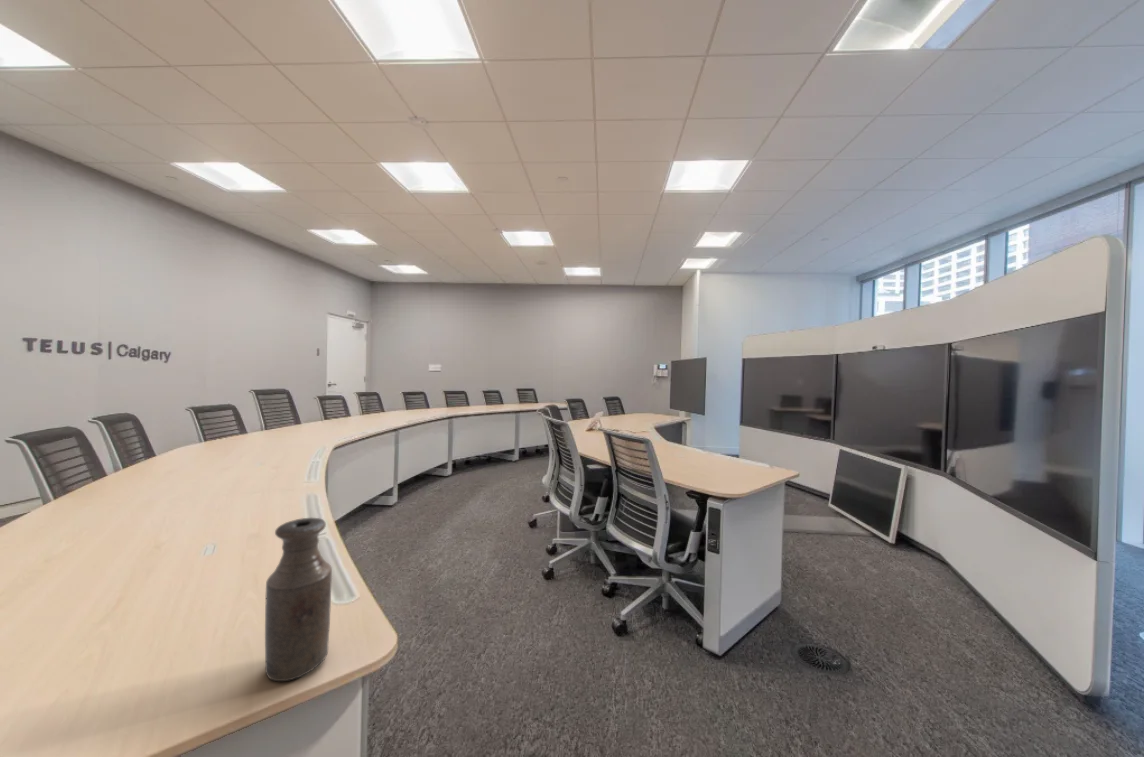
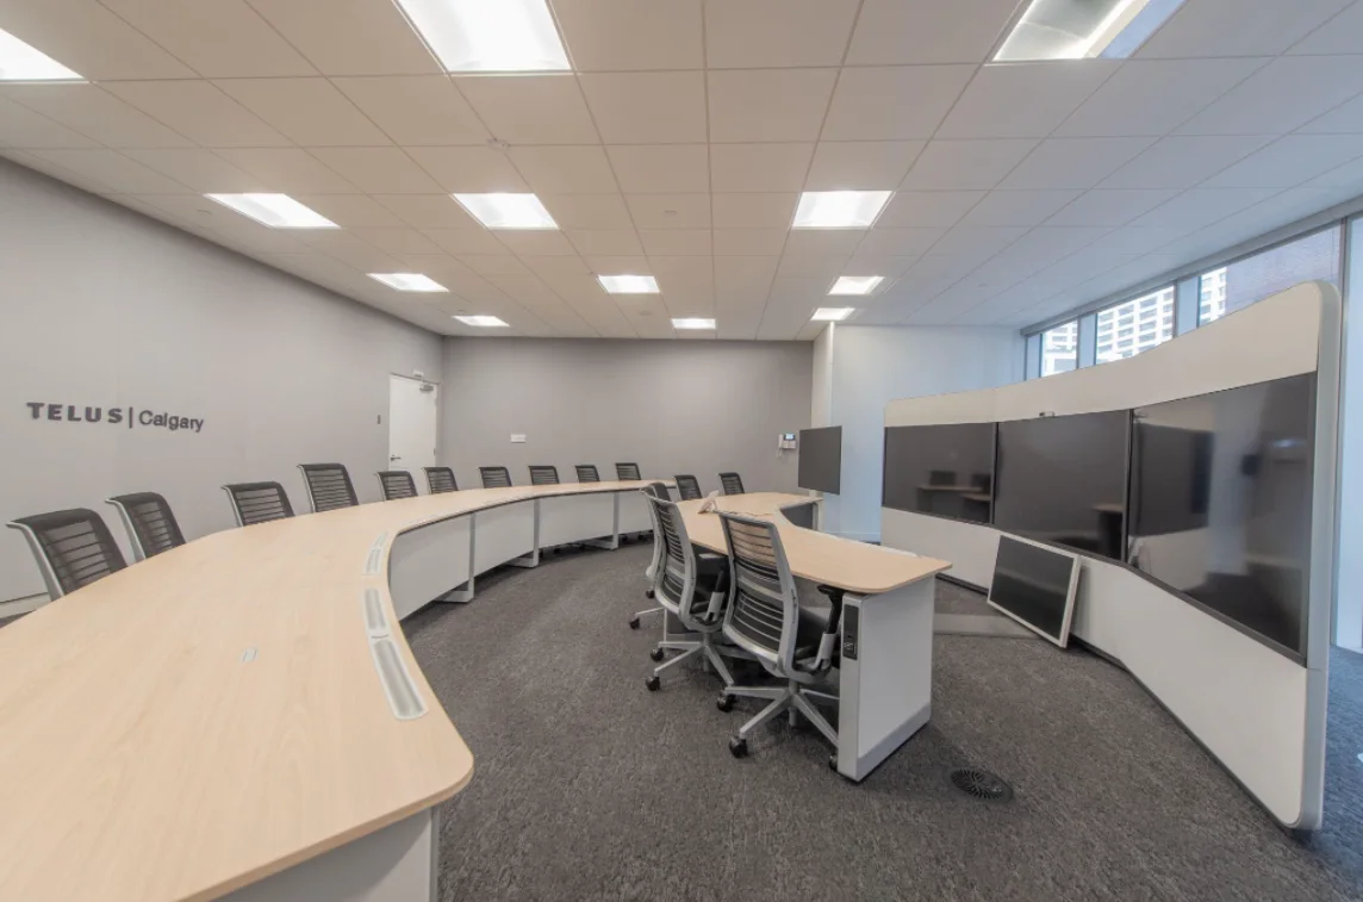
- bottle (299, 593)
